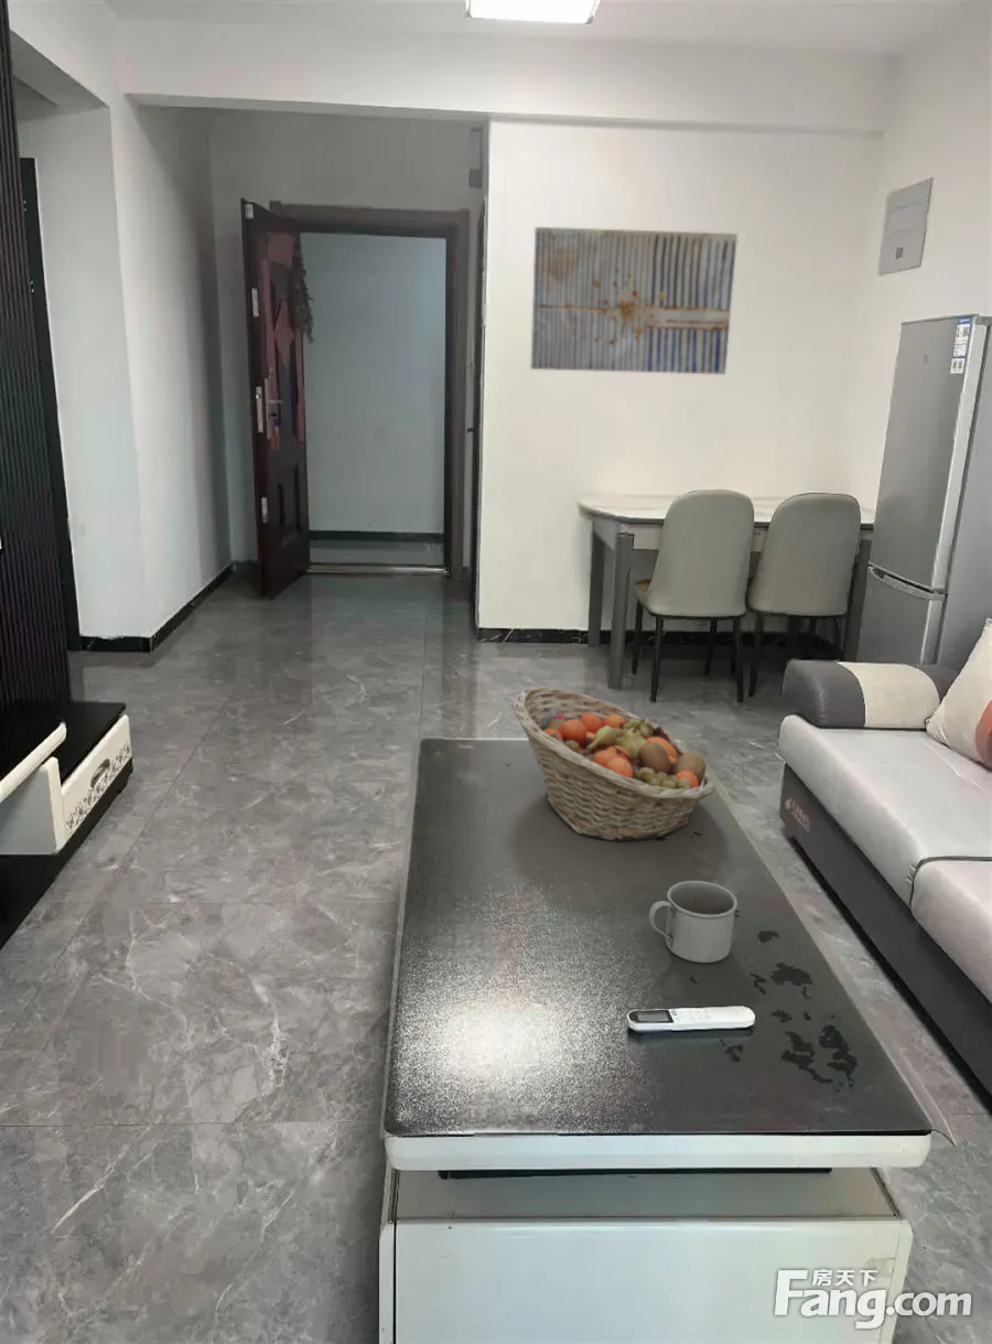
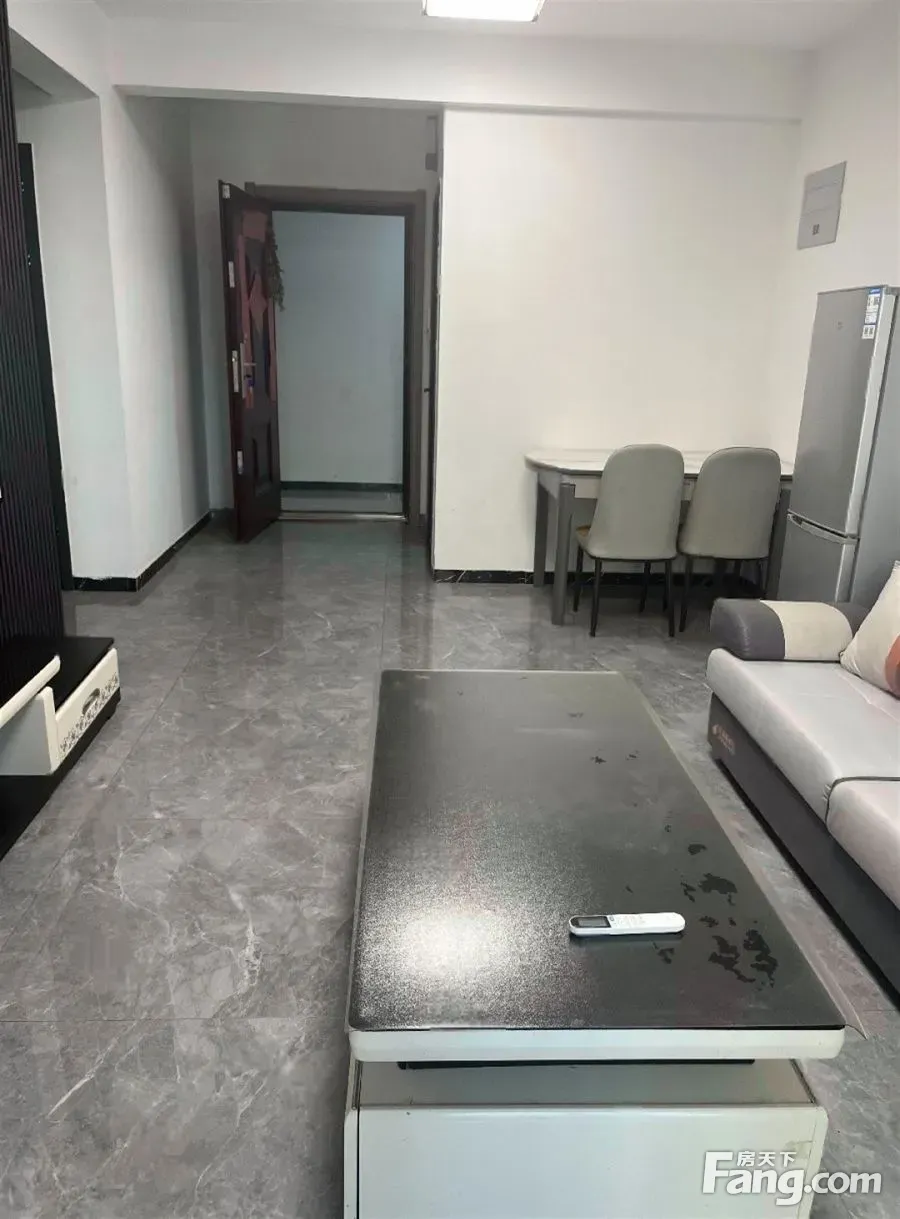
- fruit basket (610, 756)
- wall art (632, 302)
- mug (694, 922)
